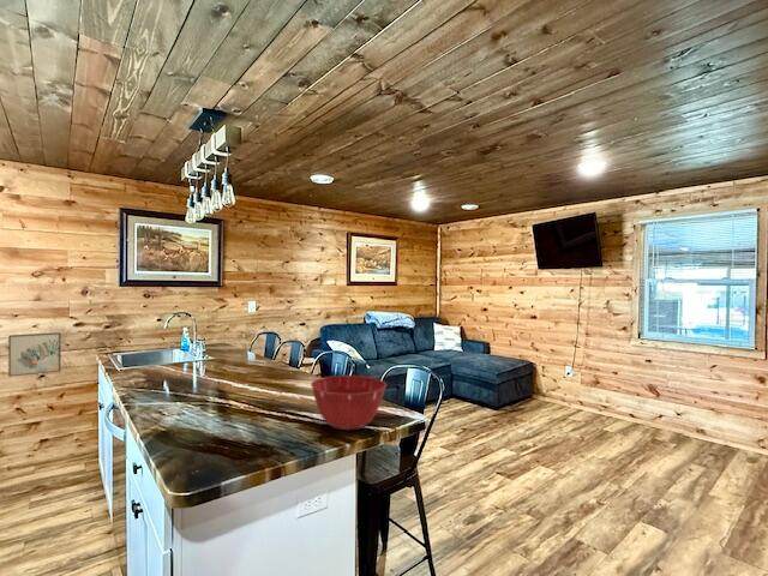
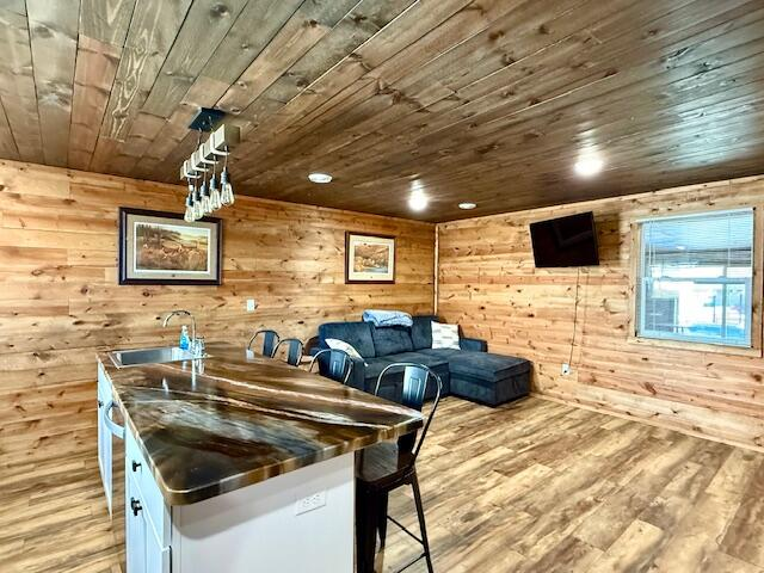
- wall art (35, 353)
- mixing bowl (348, 403)
